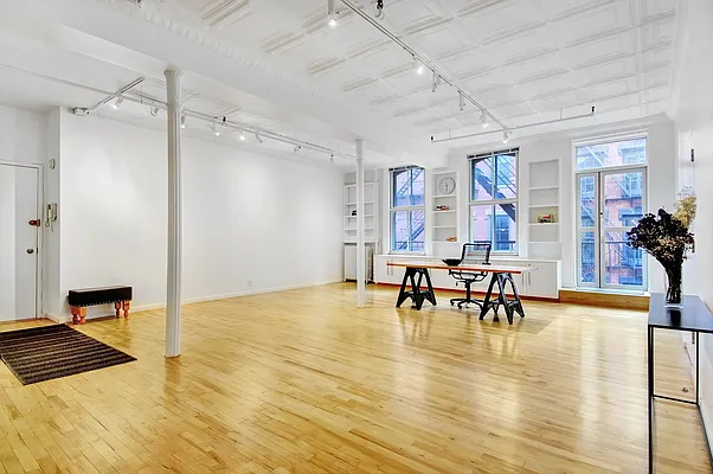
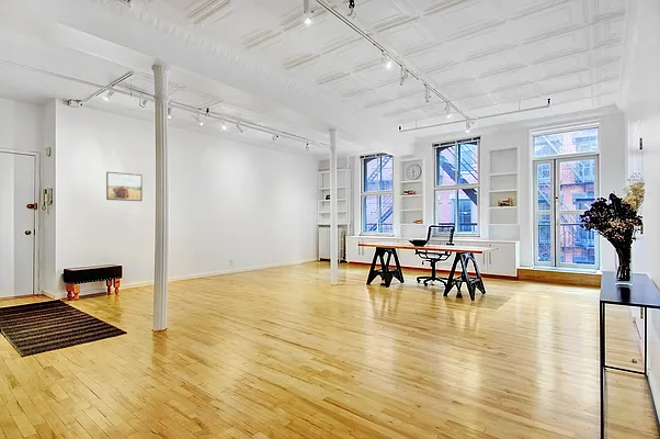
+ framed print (124, 187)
